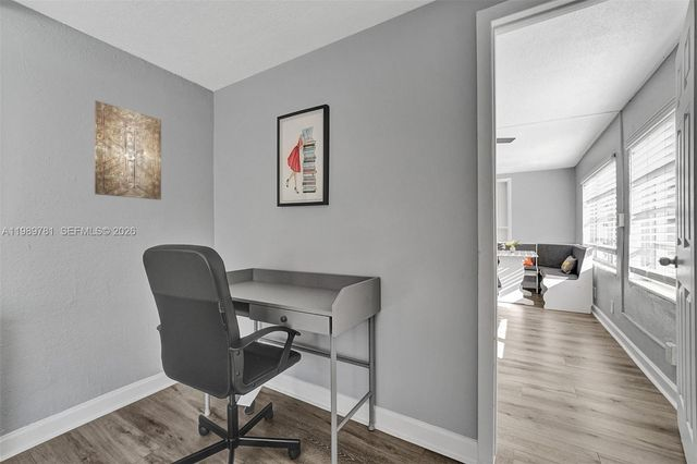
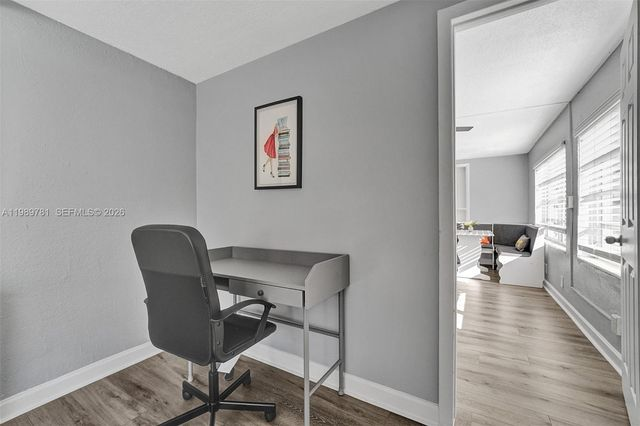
- wall art (130, 154)
